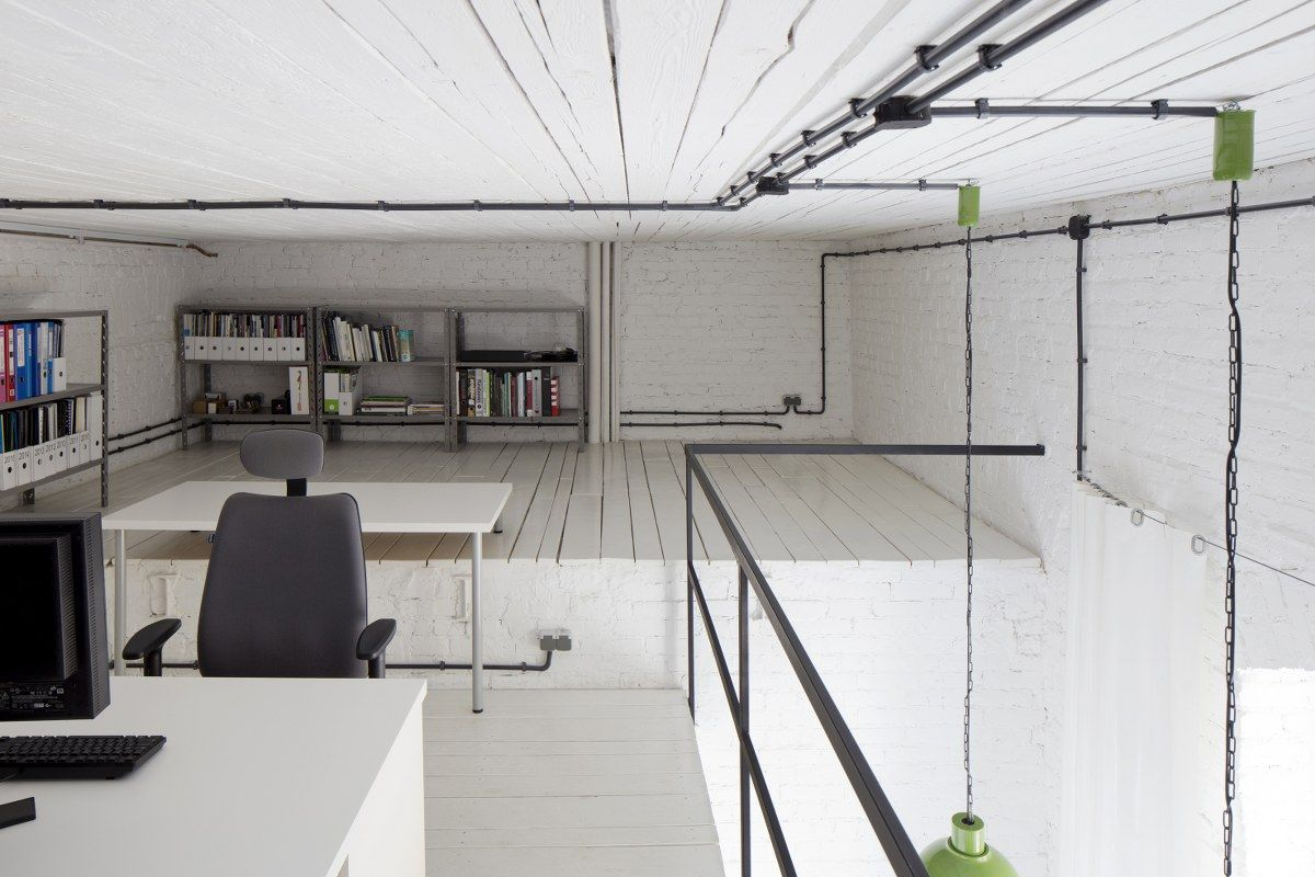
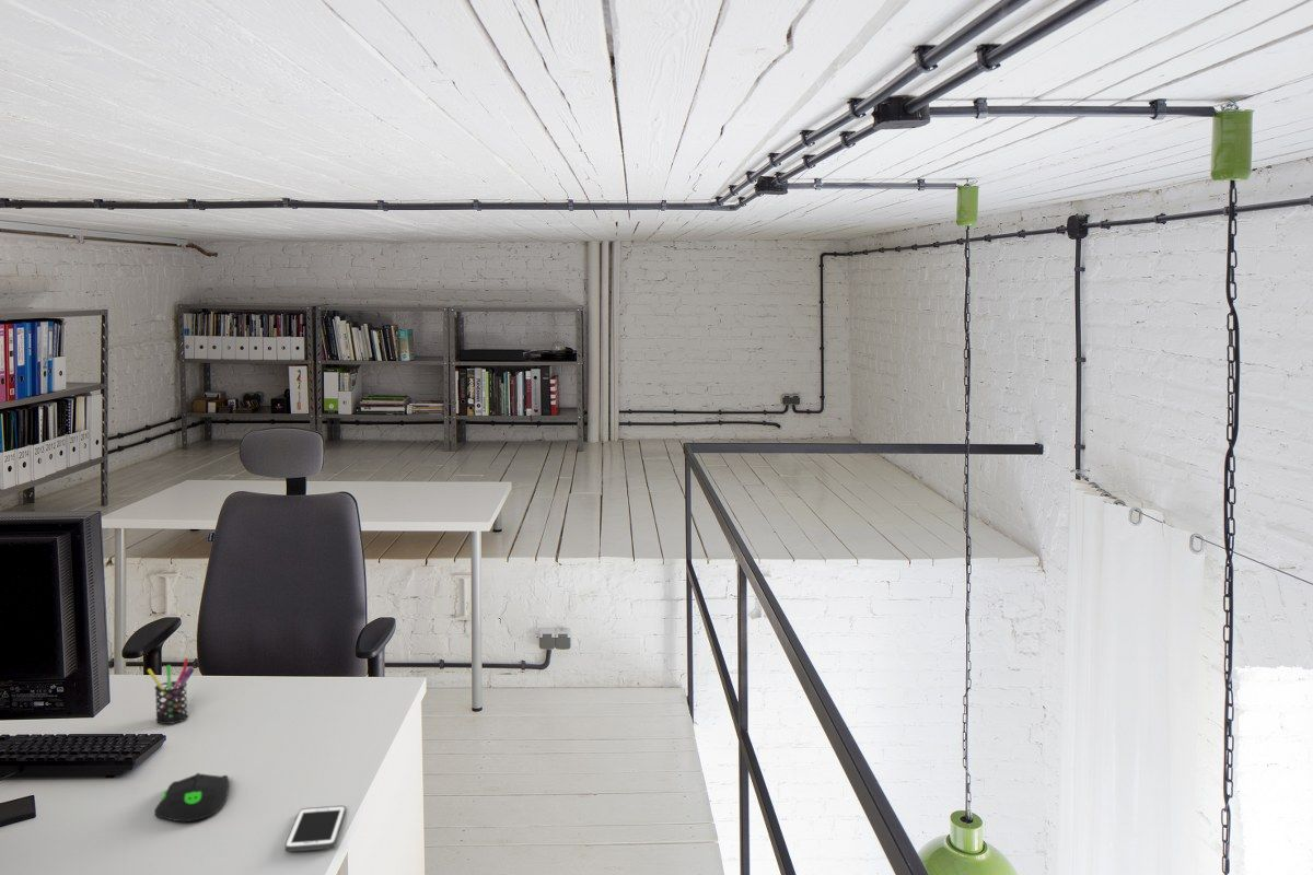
+ cell phone (316, 827)
+ computer mouse (191, 791)
+ pen holder (172, 688)
